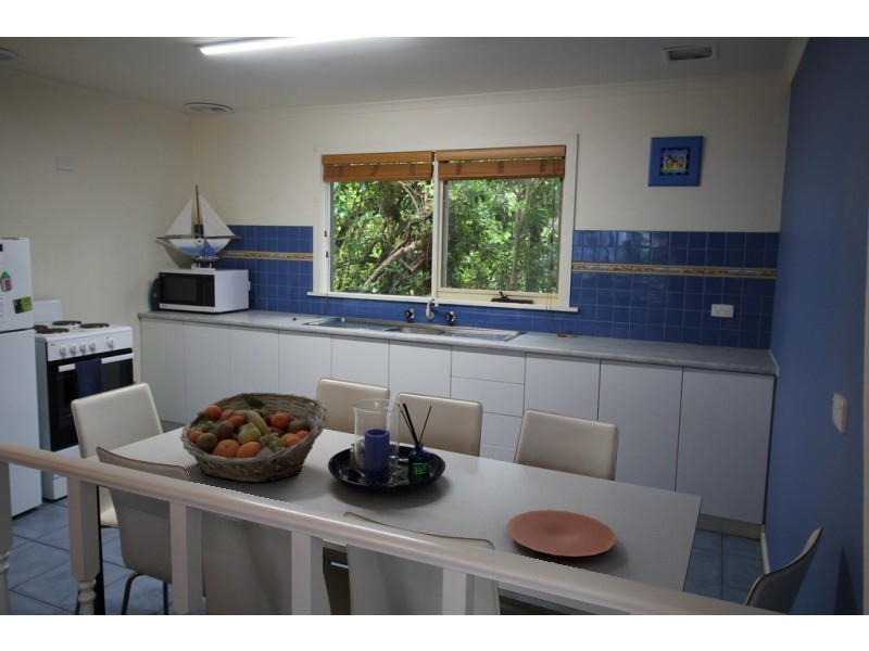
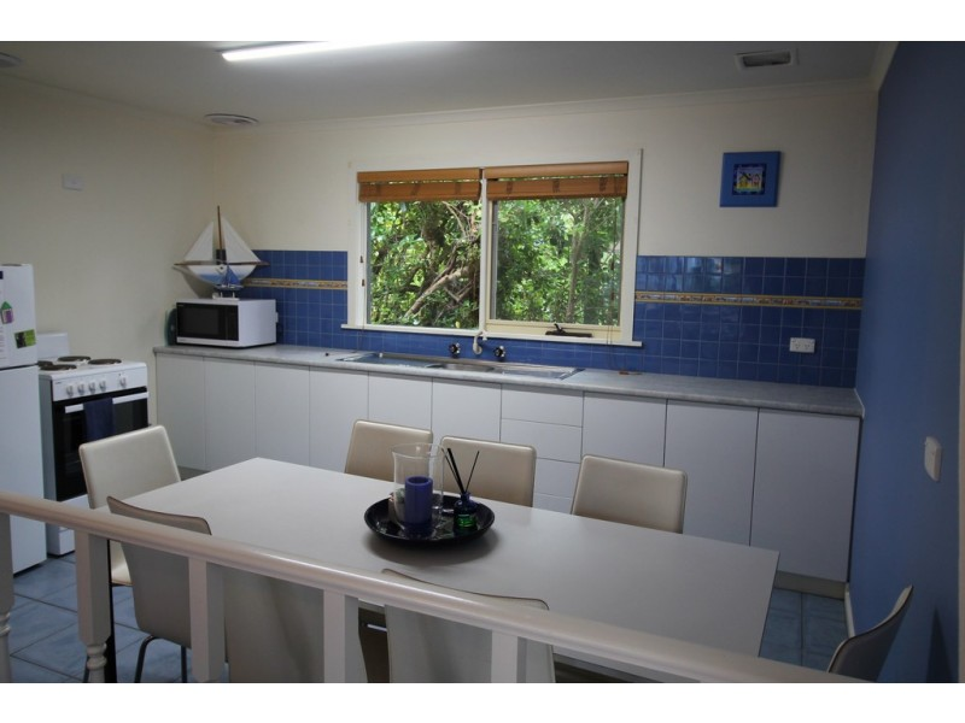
- plate (559, 535)
- fruit basket (255, 434)
